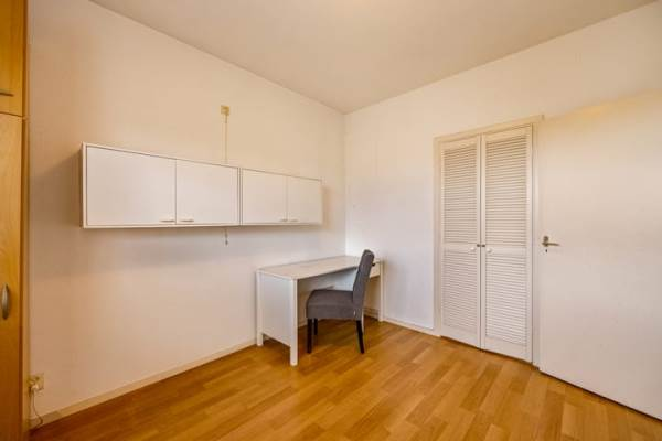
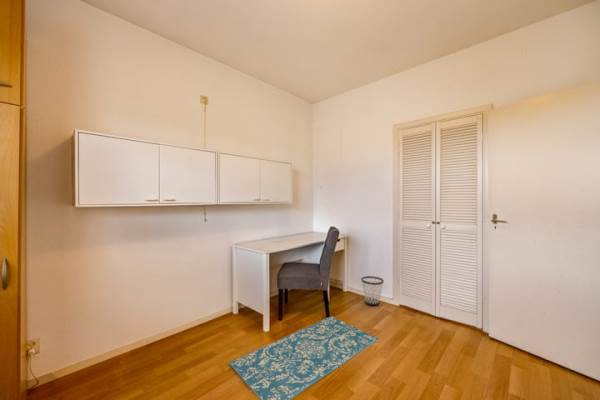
+ wastebasket (371, 291)
+ rug (310, 349)
